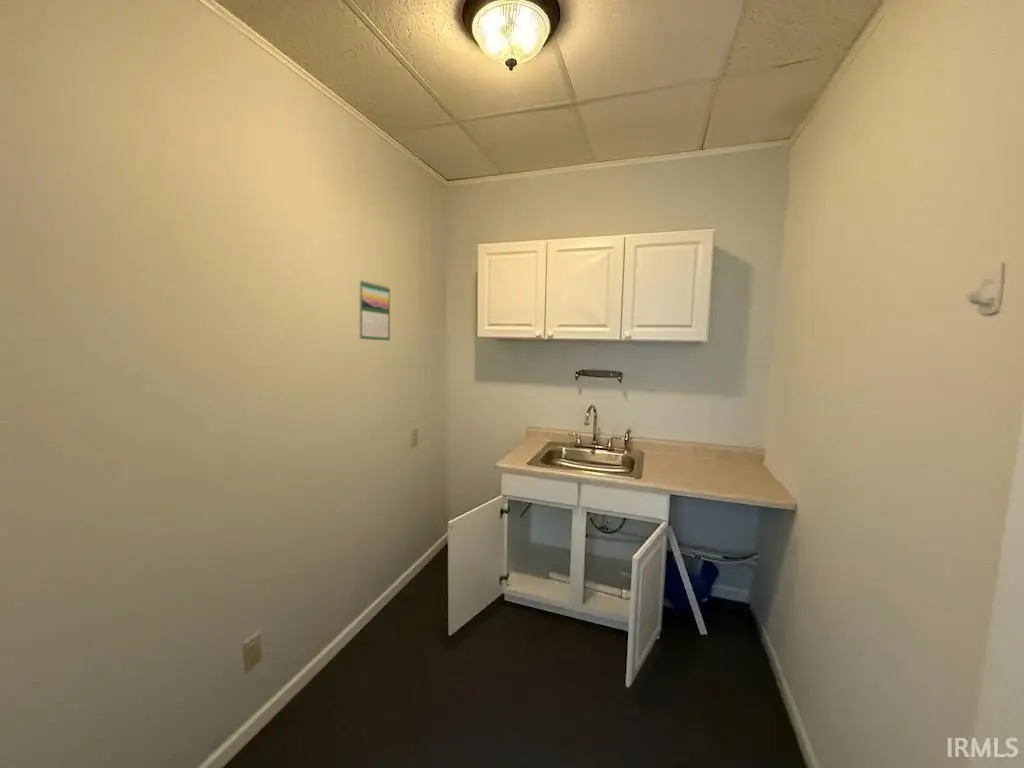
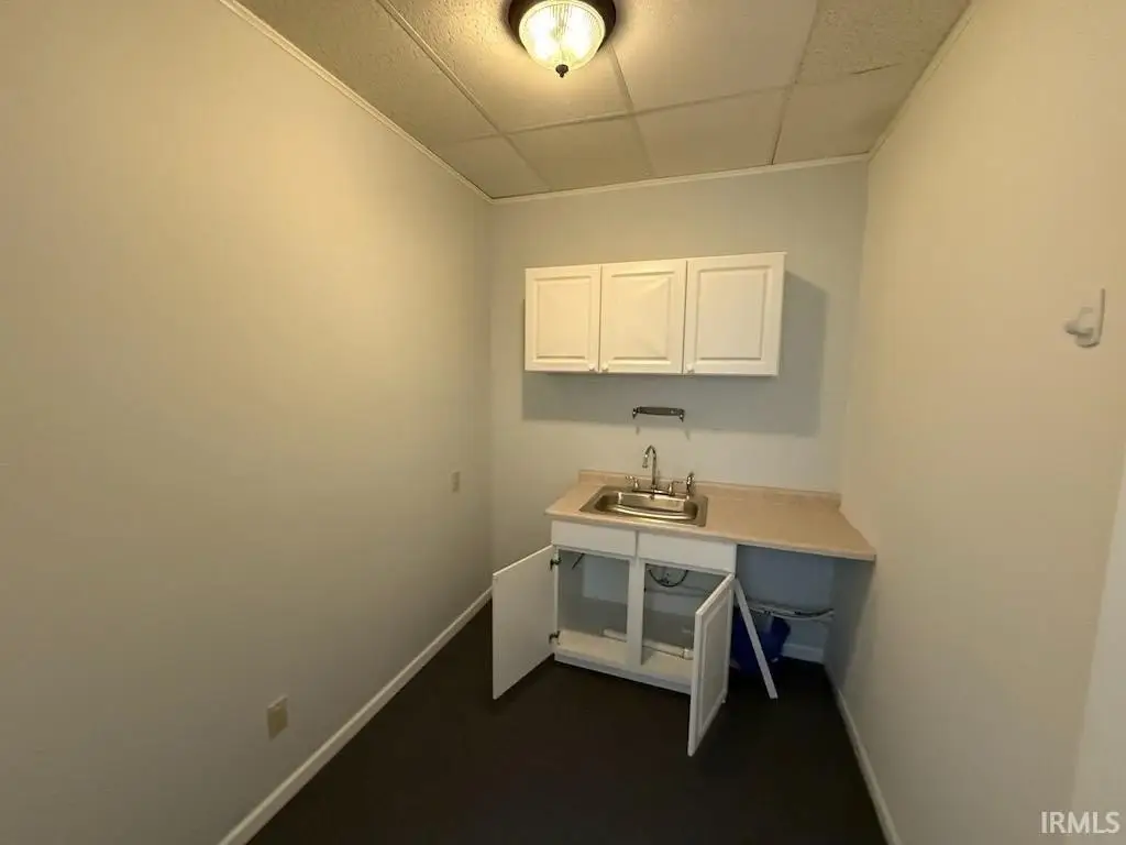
- calendar (375, 311)
